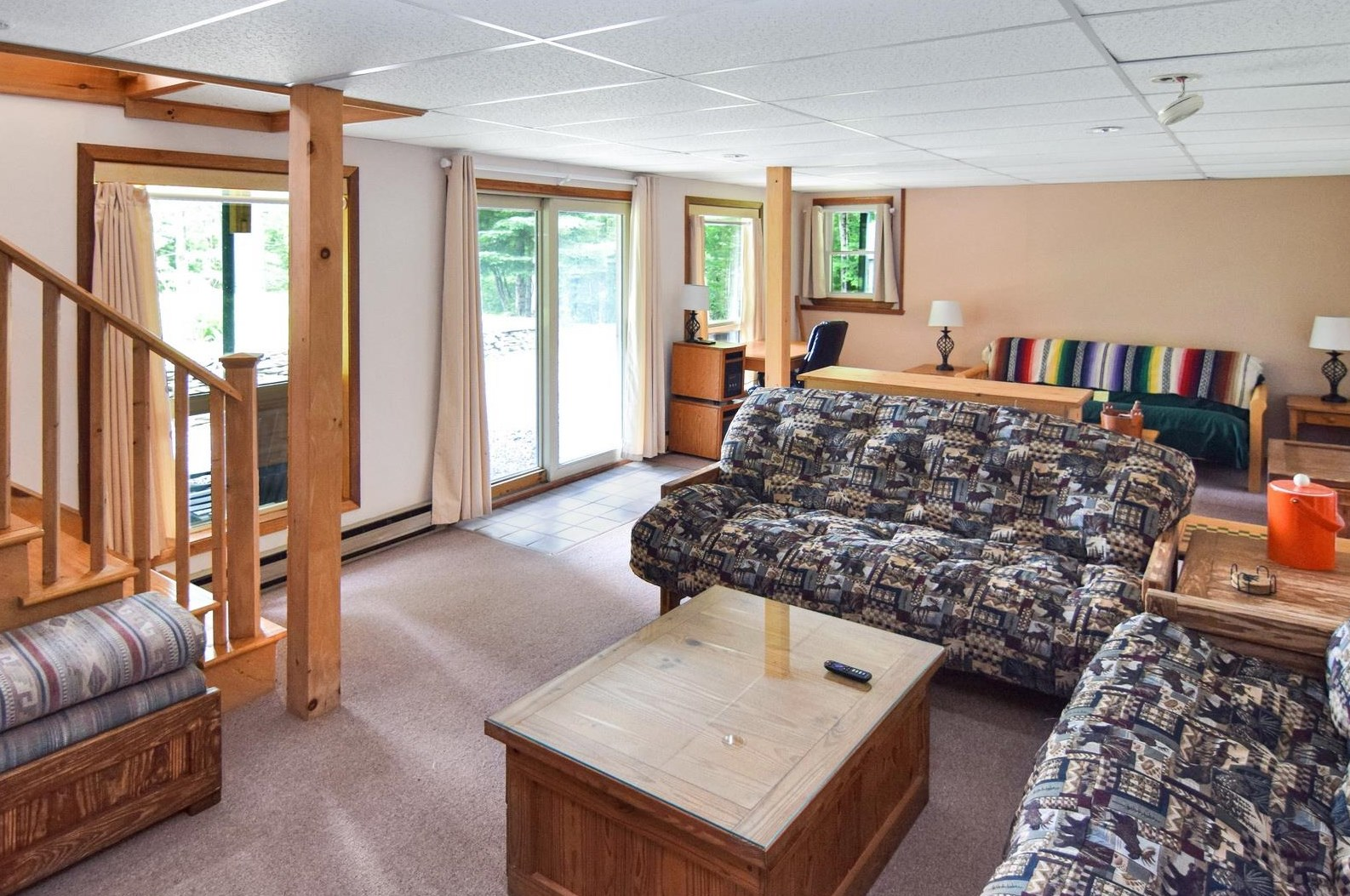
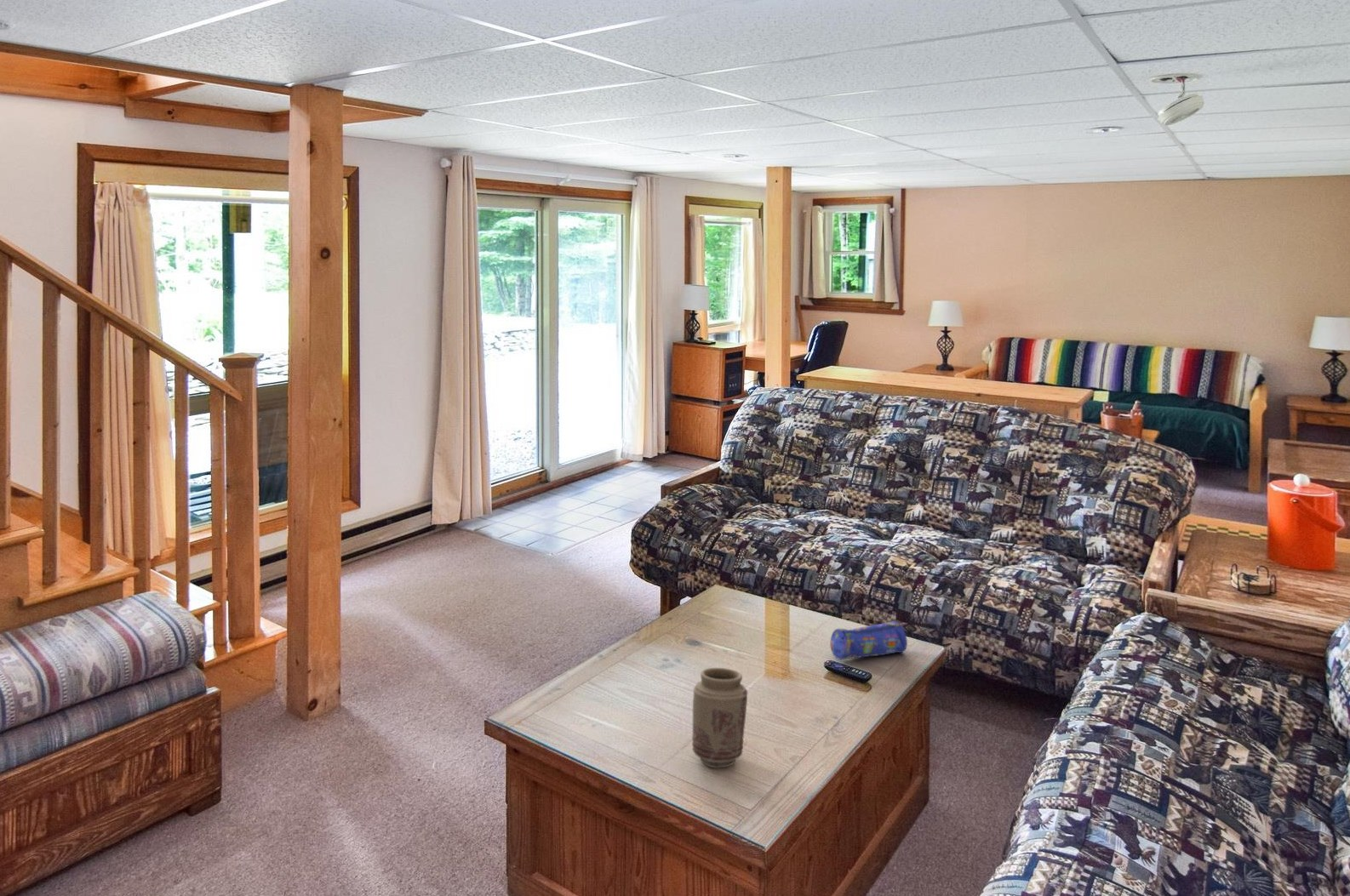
+ pencil case (869, 639)
+ vase (719, 716)
